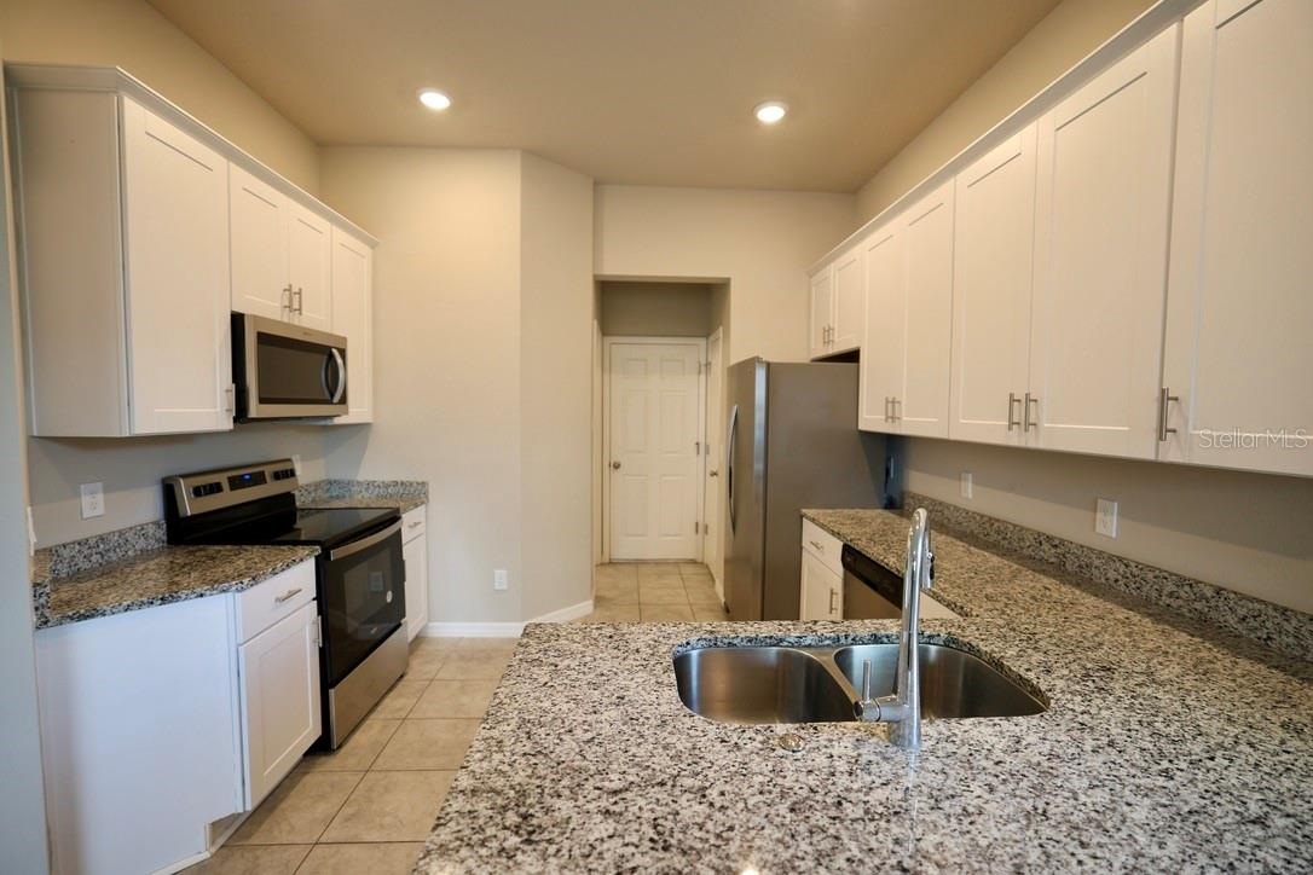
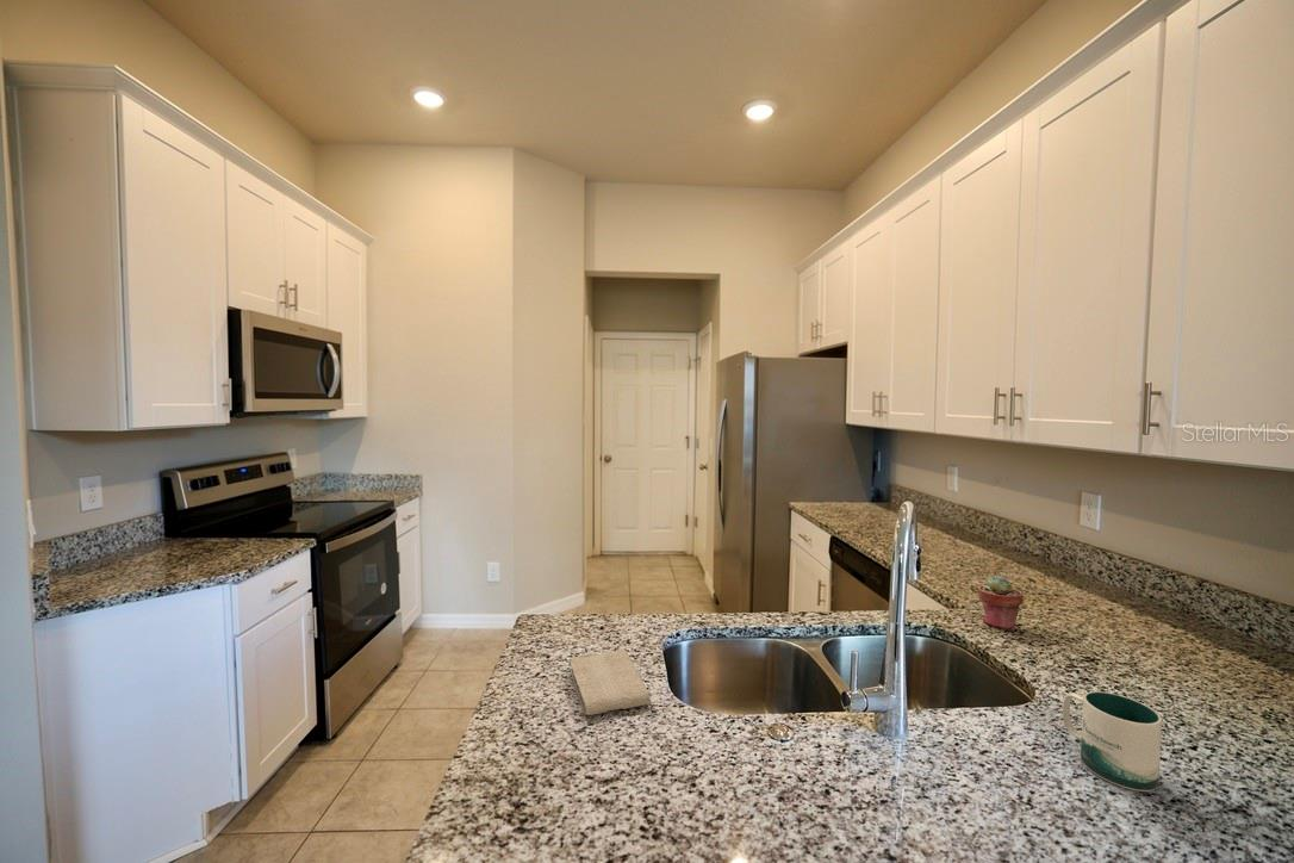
+ potted succulent (1000, 600)
+ washcloth (606, 678)
+ mug (1105, 731)
